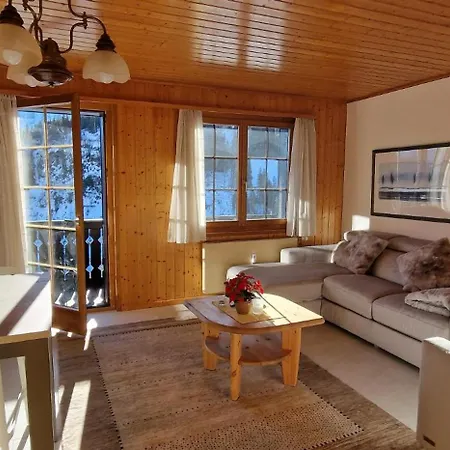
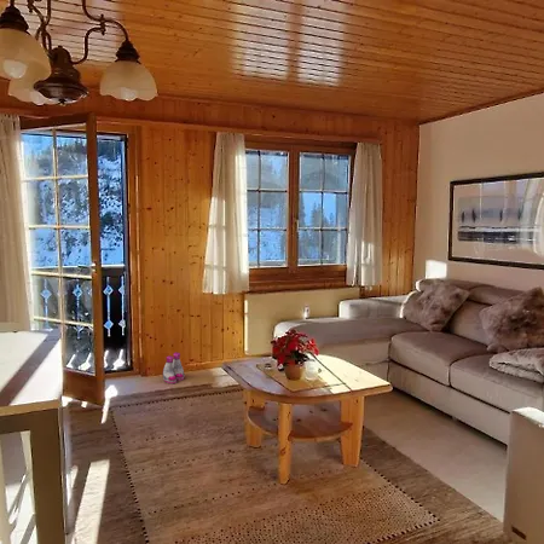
+ boots (173, 366)
